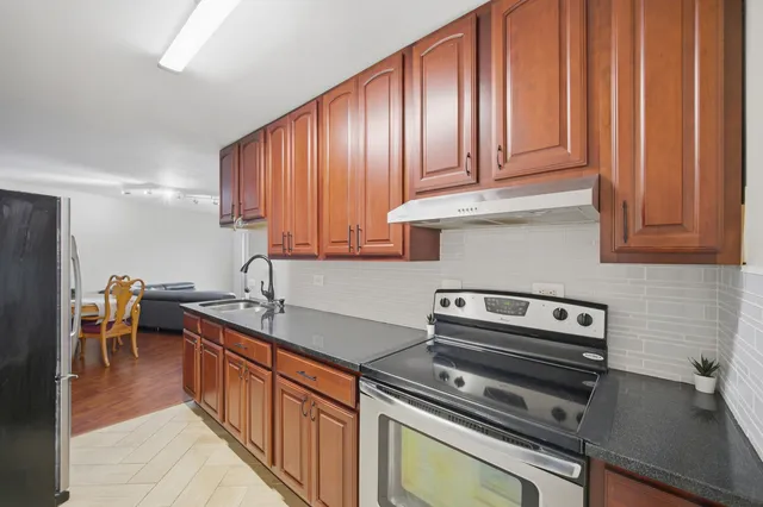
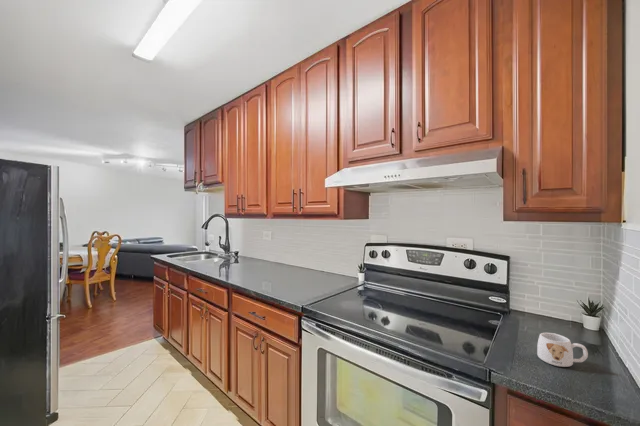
+ mug (561, 350)
